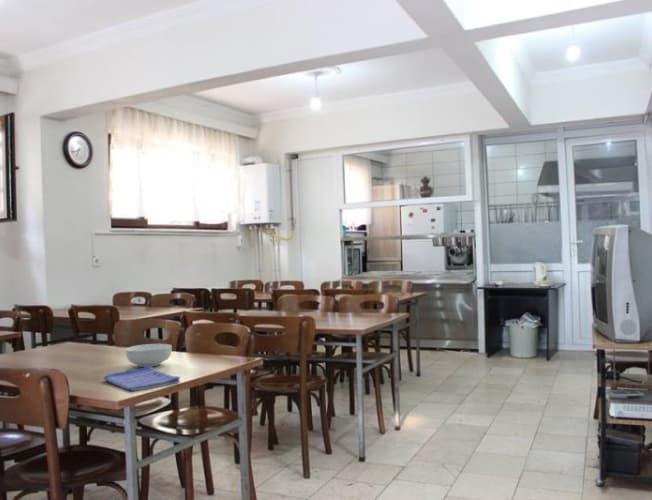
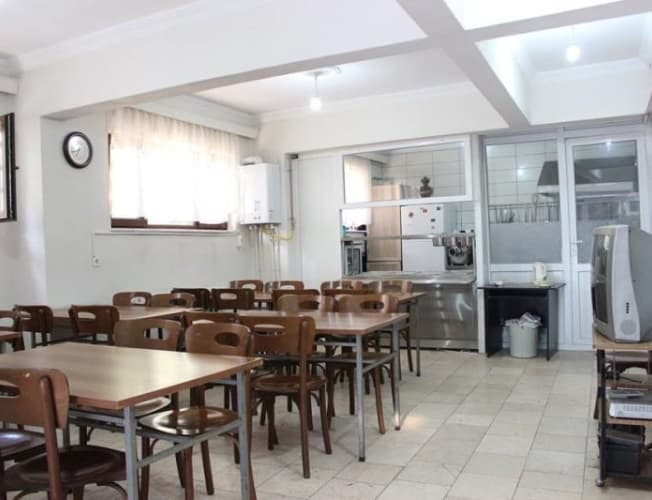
- cereal bowl (149, 355)
- dish towel (141, 377)
